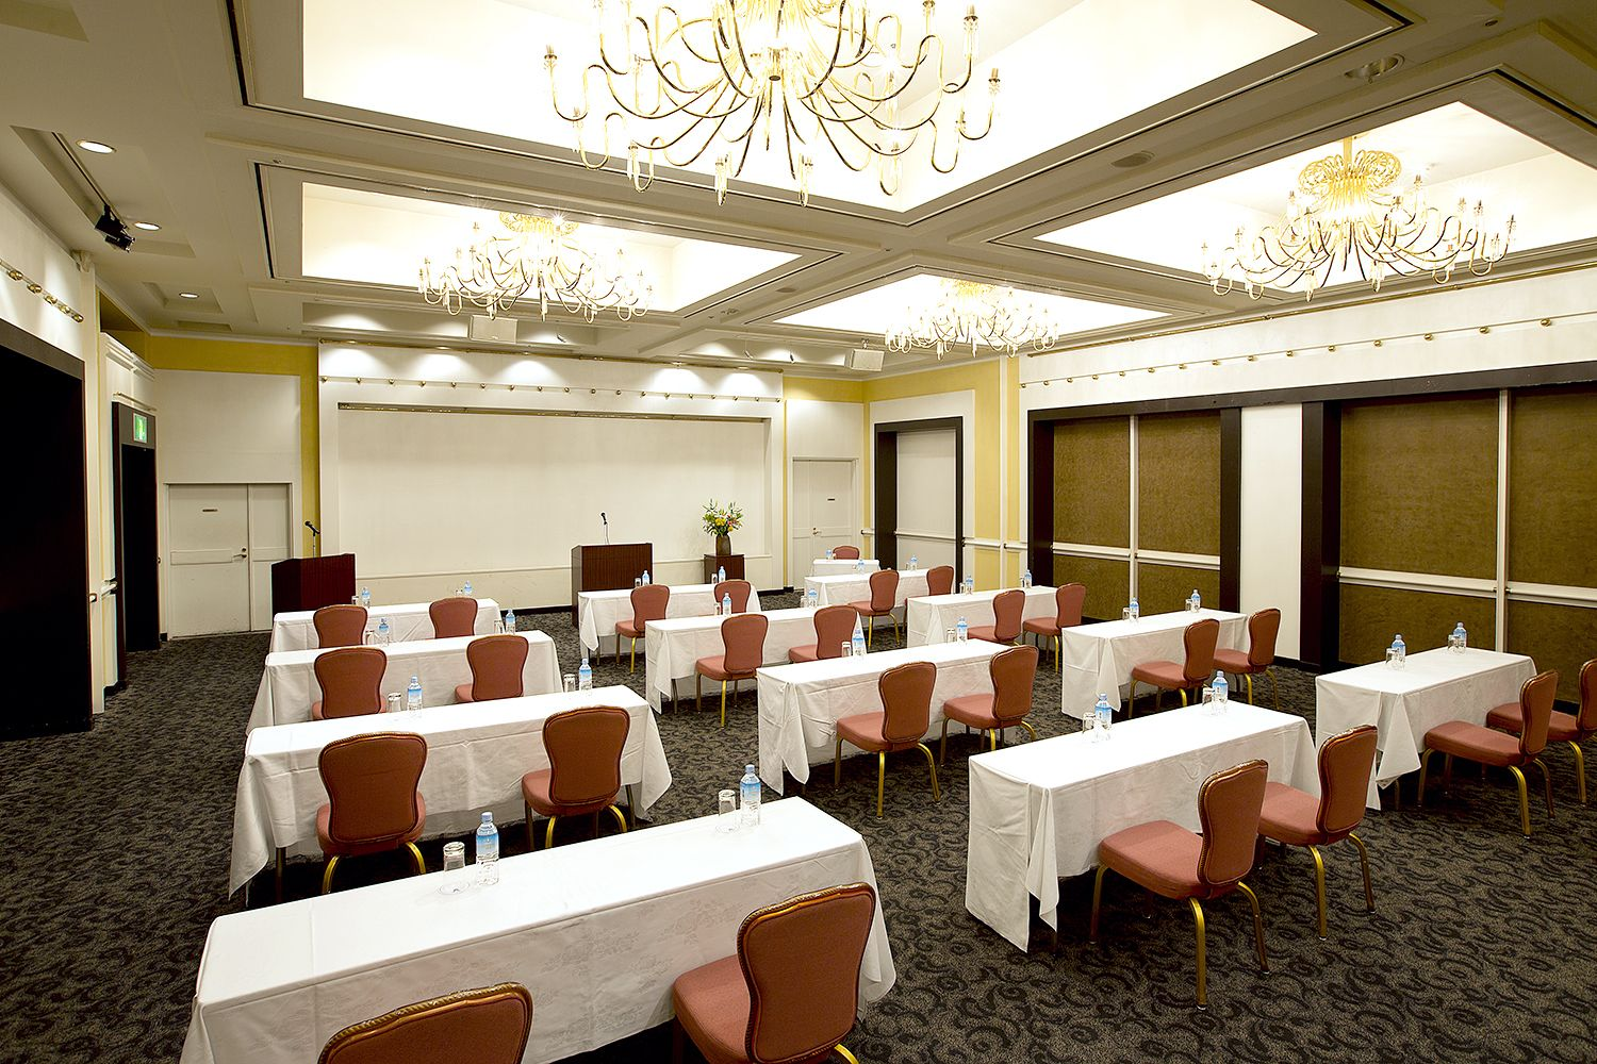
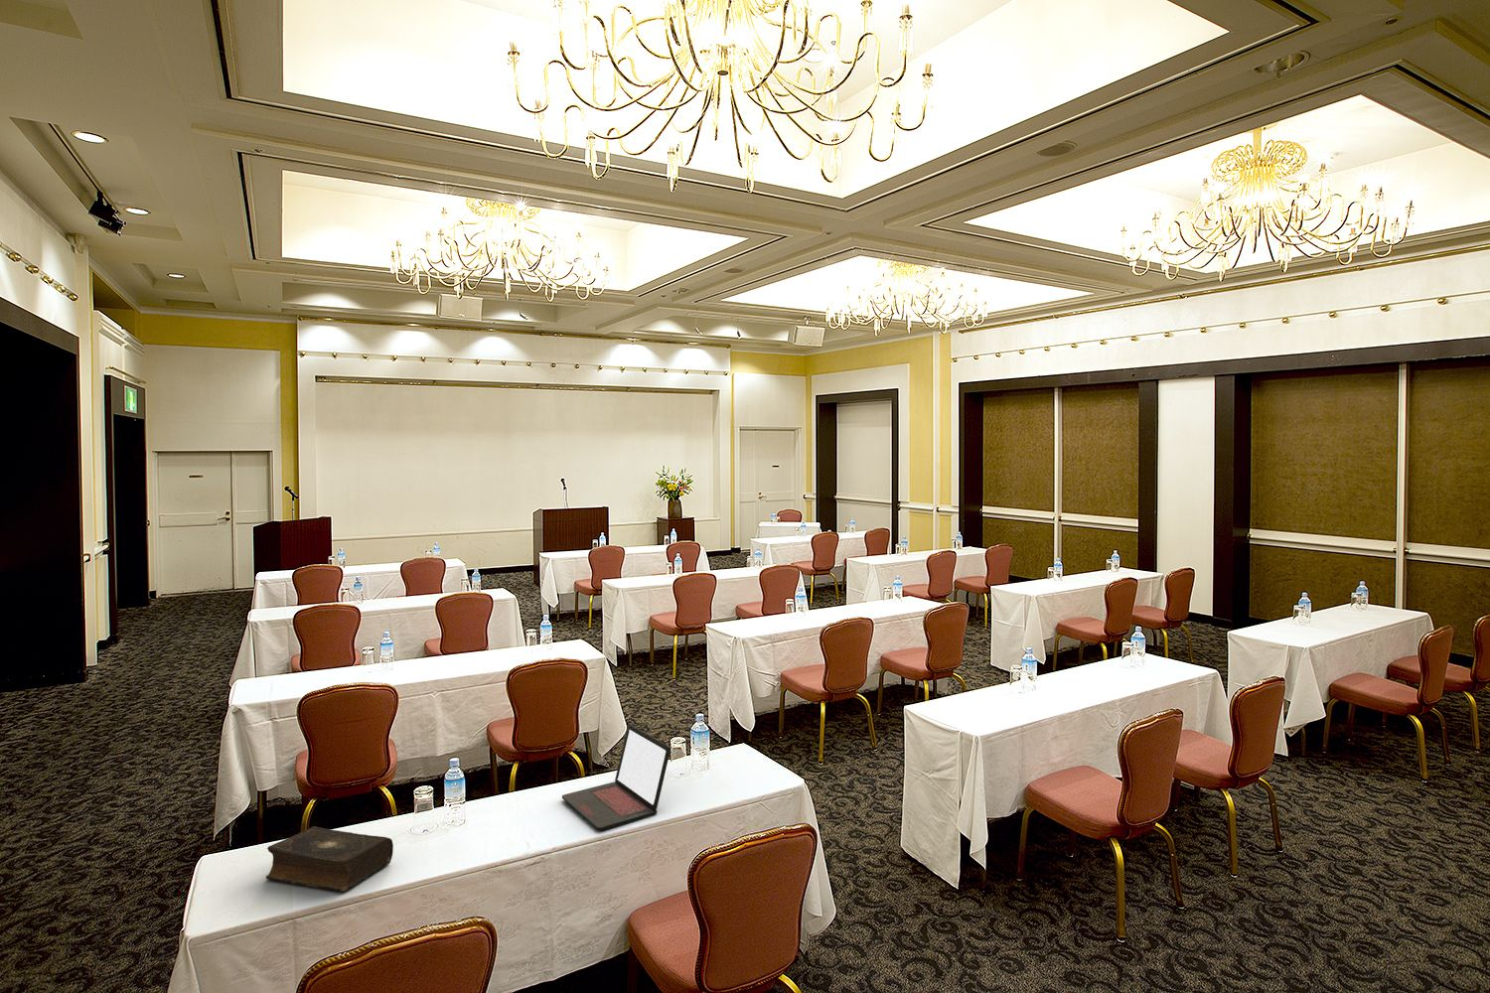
+ laptop (616, 775)
+ book (329, 854)
